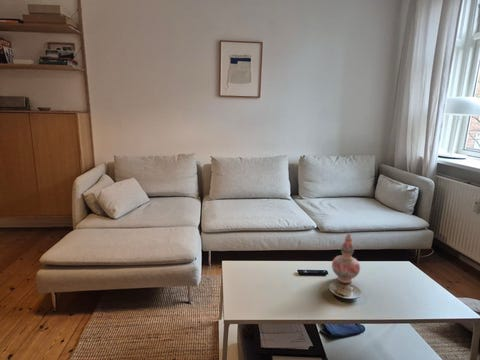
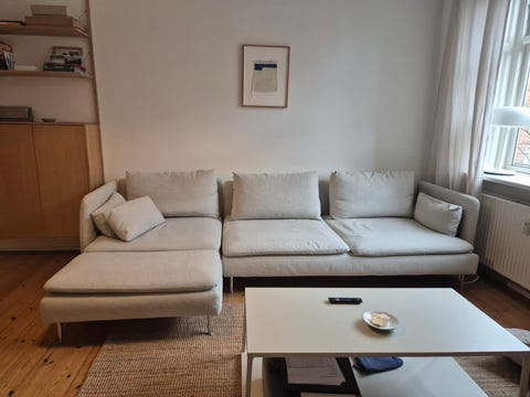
- decorative vase (346, 256)
